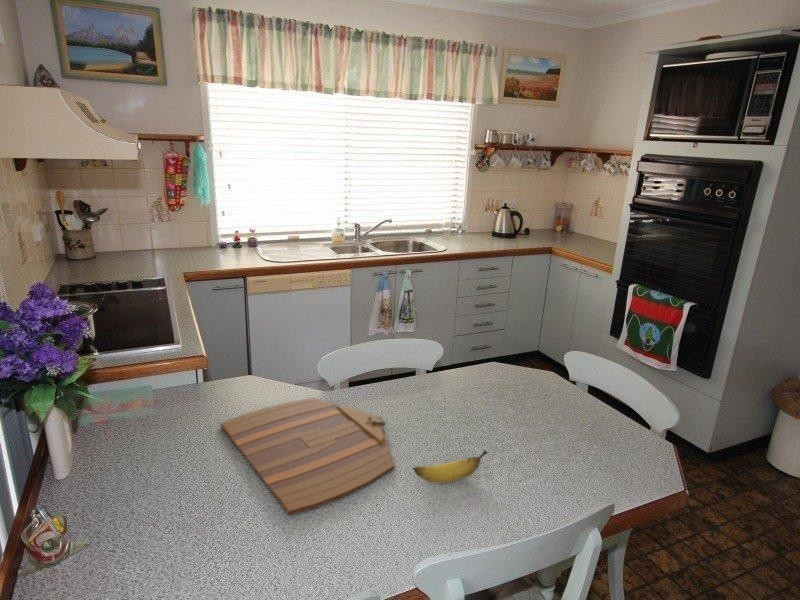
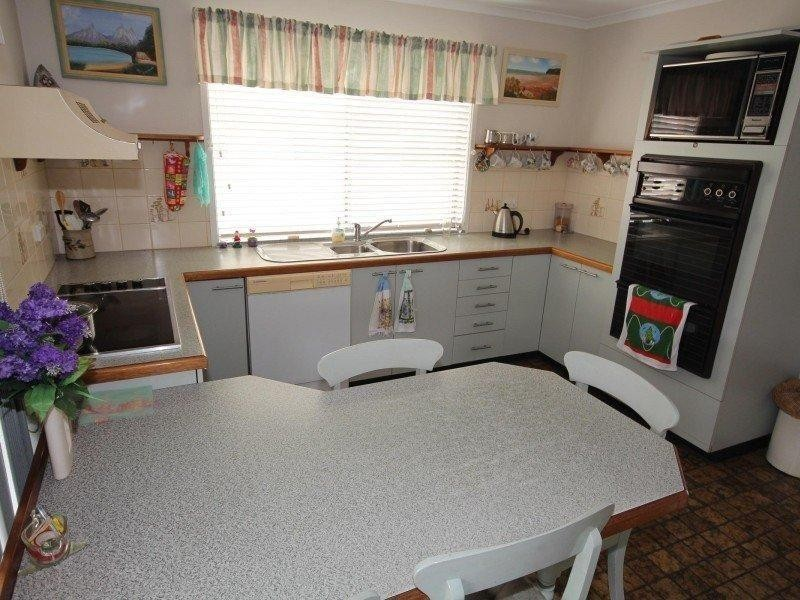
- banana (450, 468)
- cutting board (321, 436)
